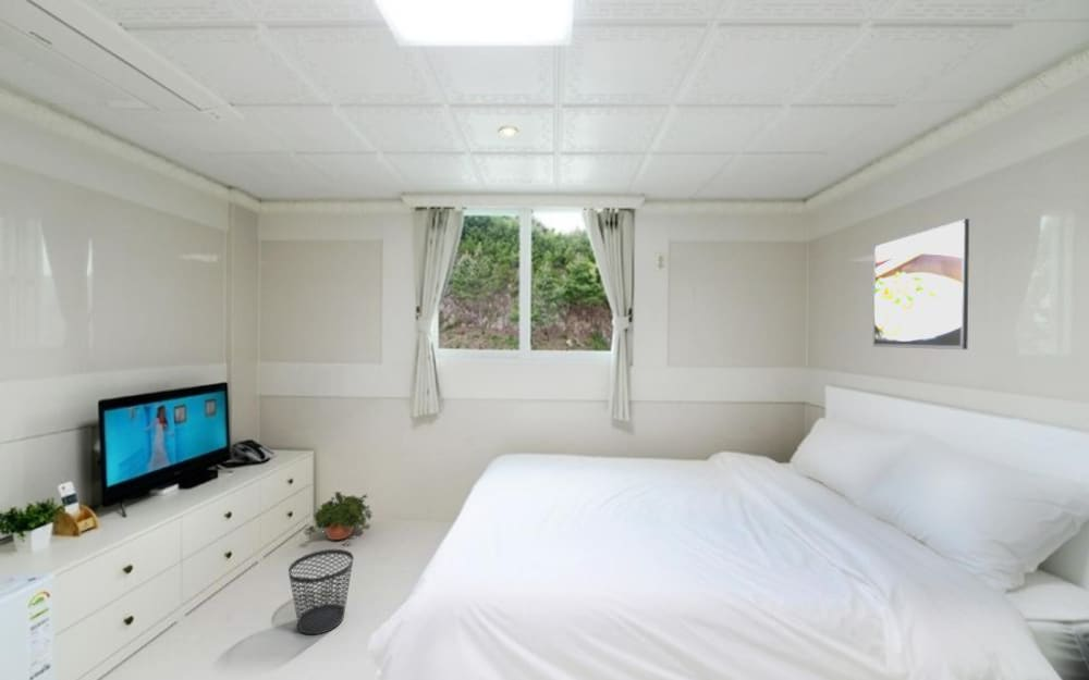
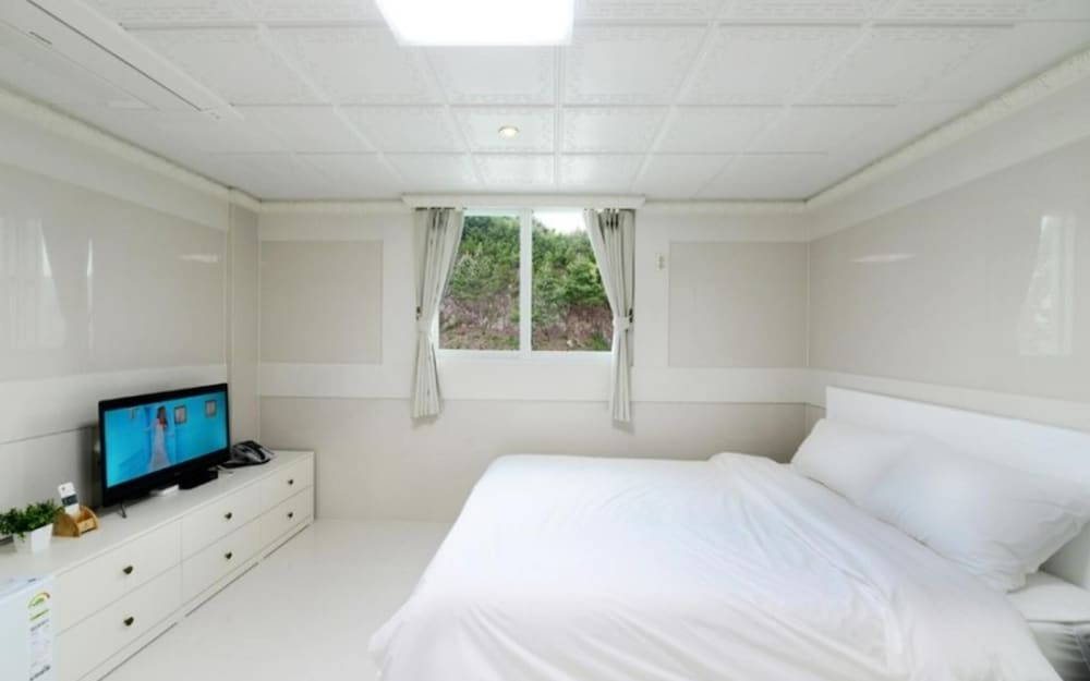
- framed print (915, 290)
- wastebasket (321, 592)
- potted plant (340, 516)
